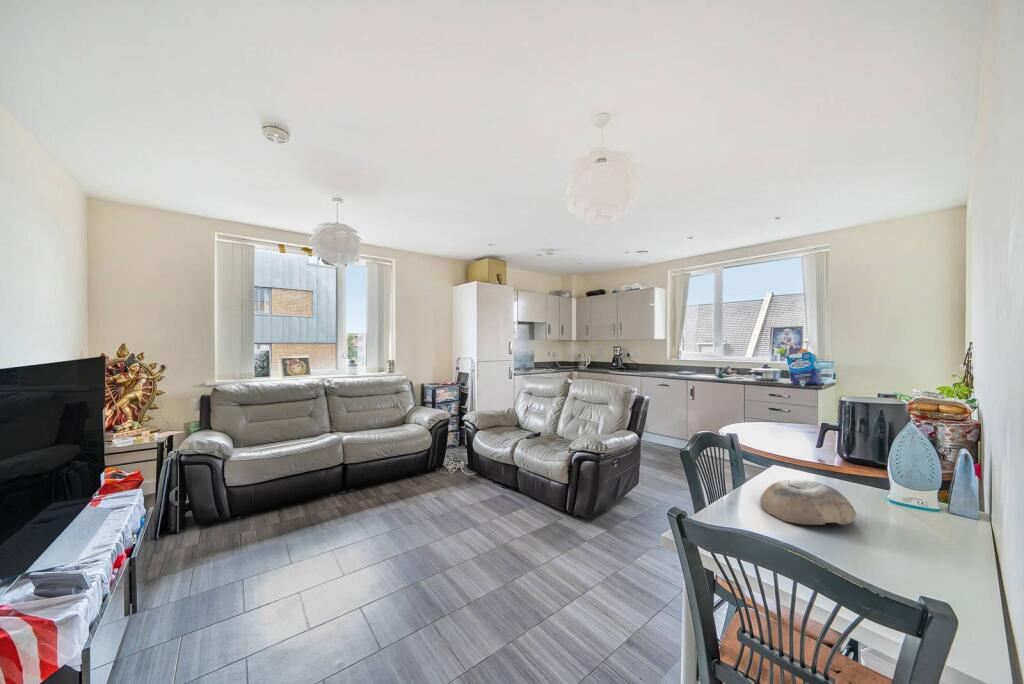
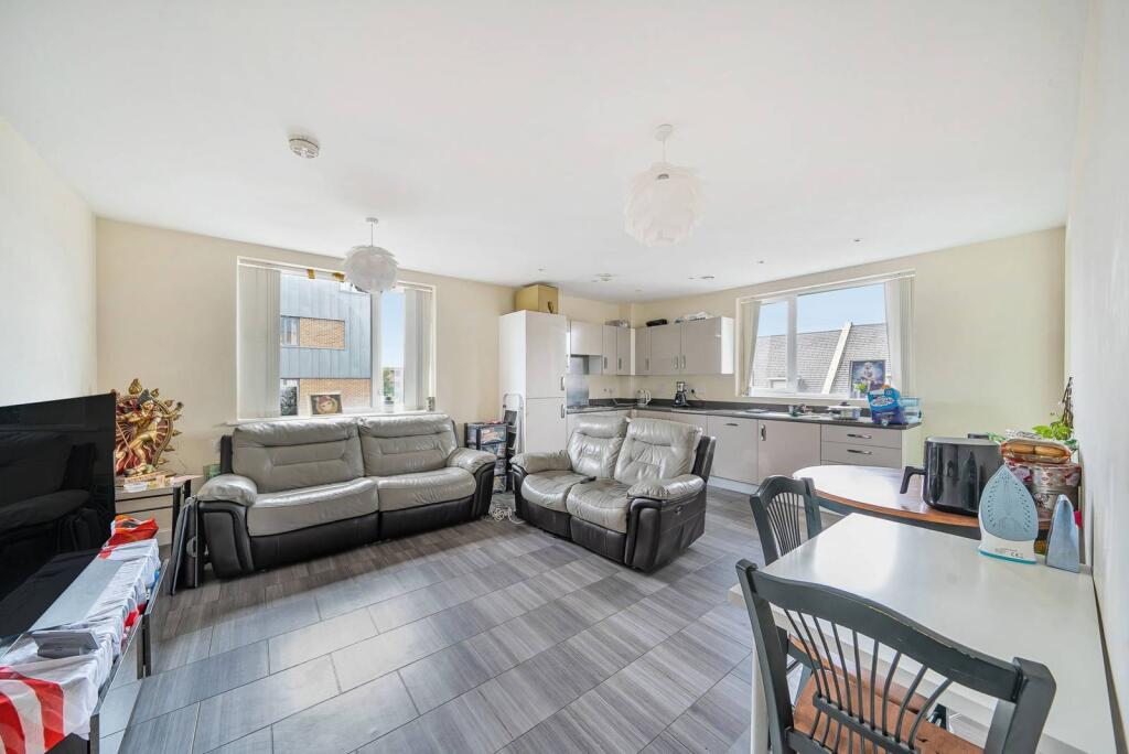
- bowl (806, 498)
